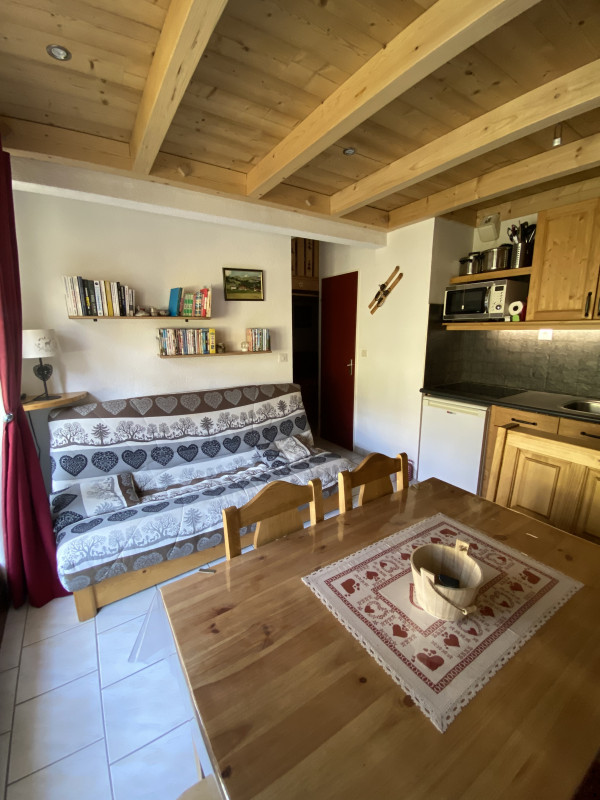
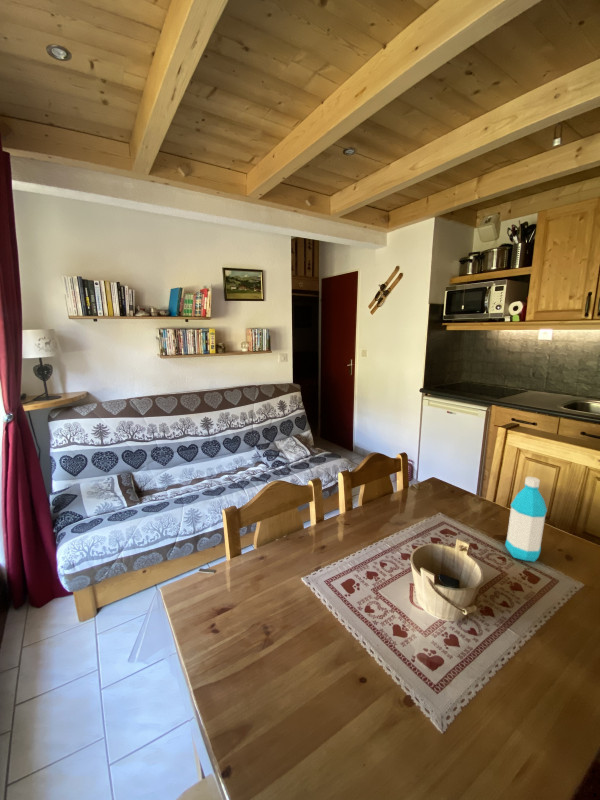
+ water bottle (527, 517)
